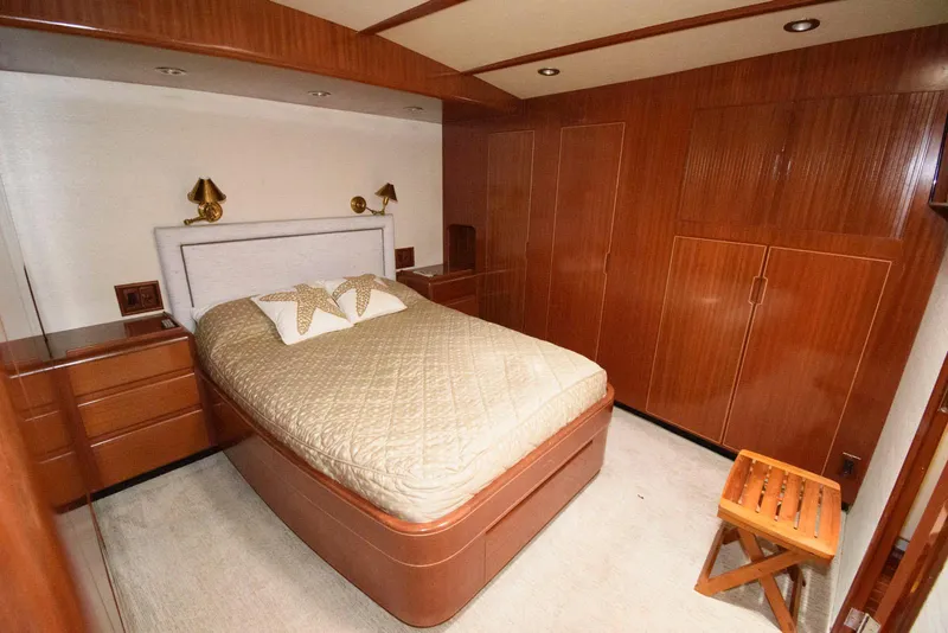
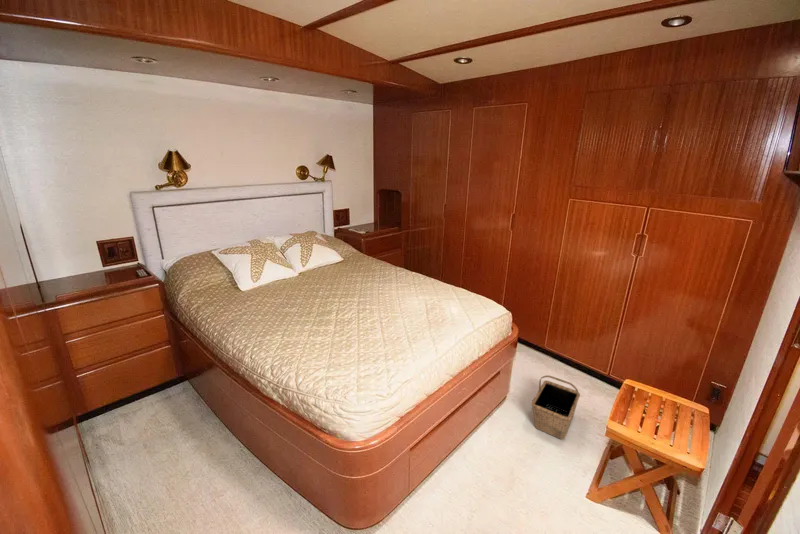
+ basket (555, 400)
